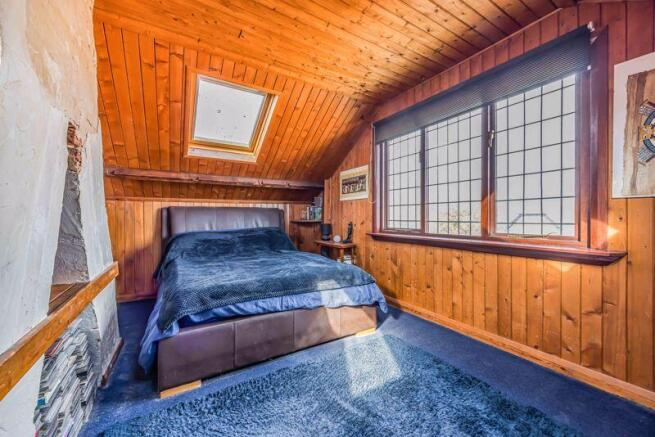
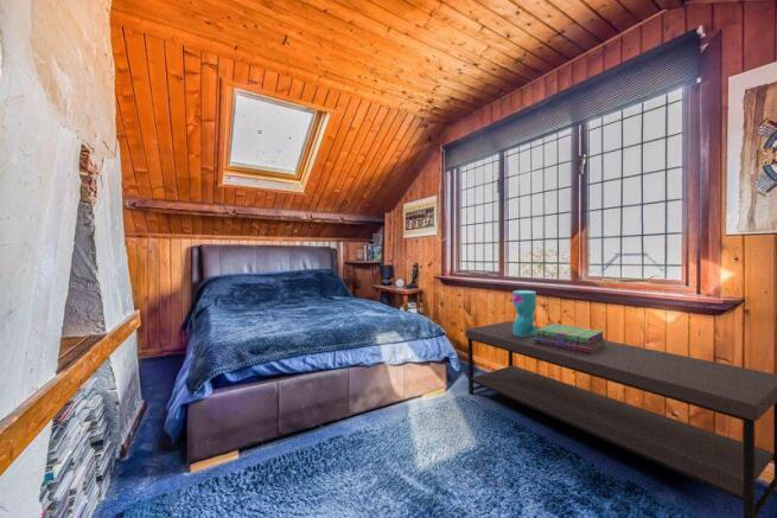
+ decorative vase (524, 312)
+ storage bench (584, 389)
+ stack of books (568, 337)
